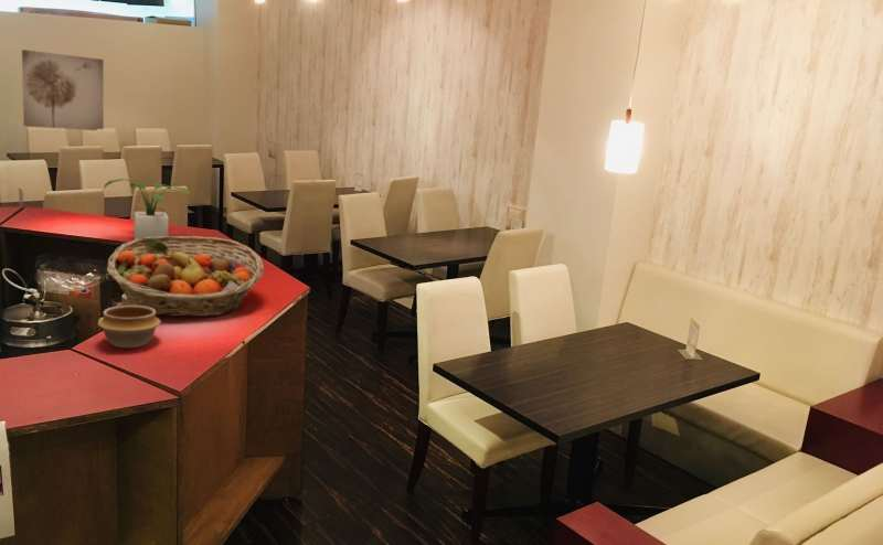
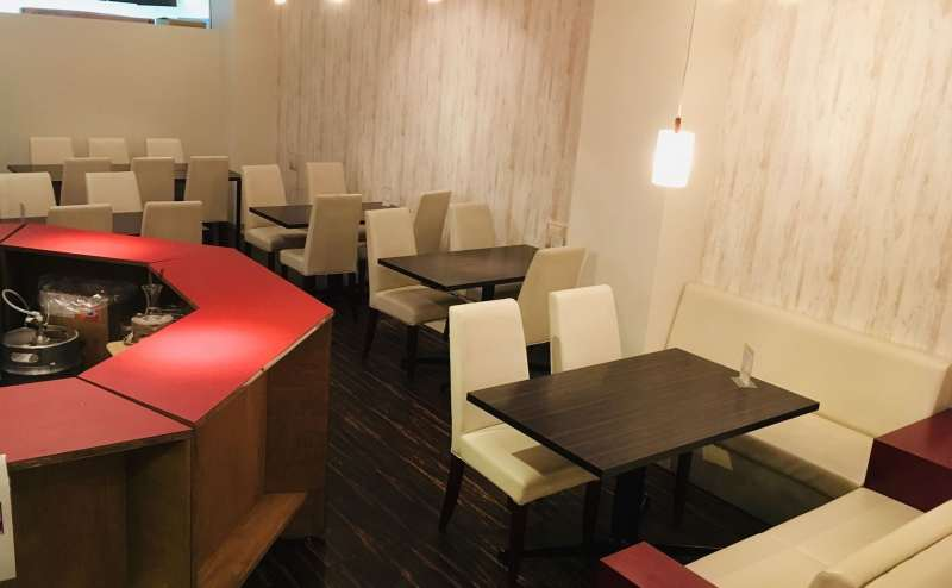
- wall art (64, 92)
- potted plant (146, 210)
- fruit basket (188, 275)
- bowl (129, 327)
